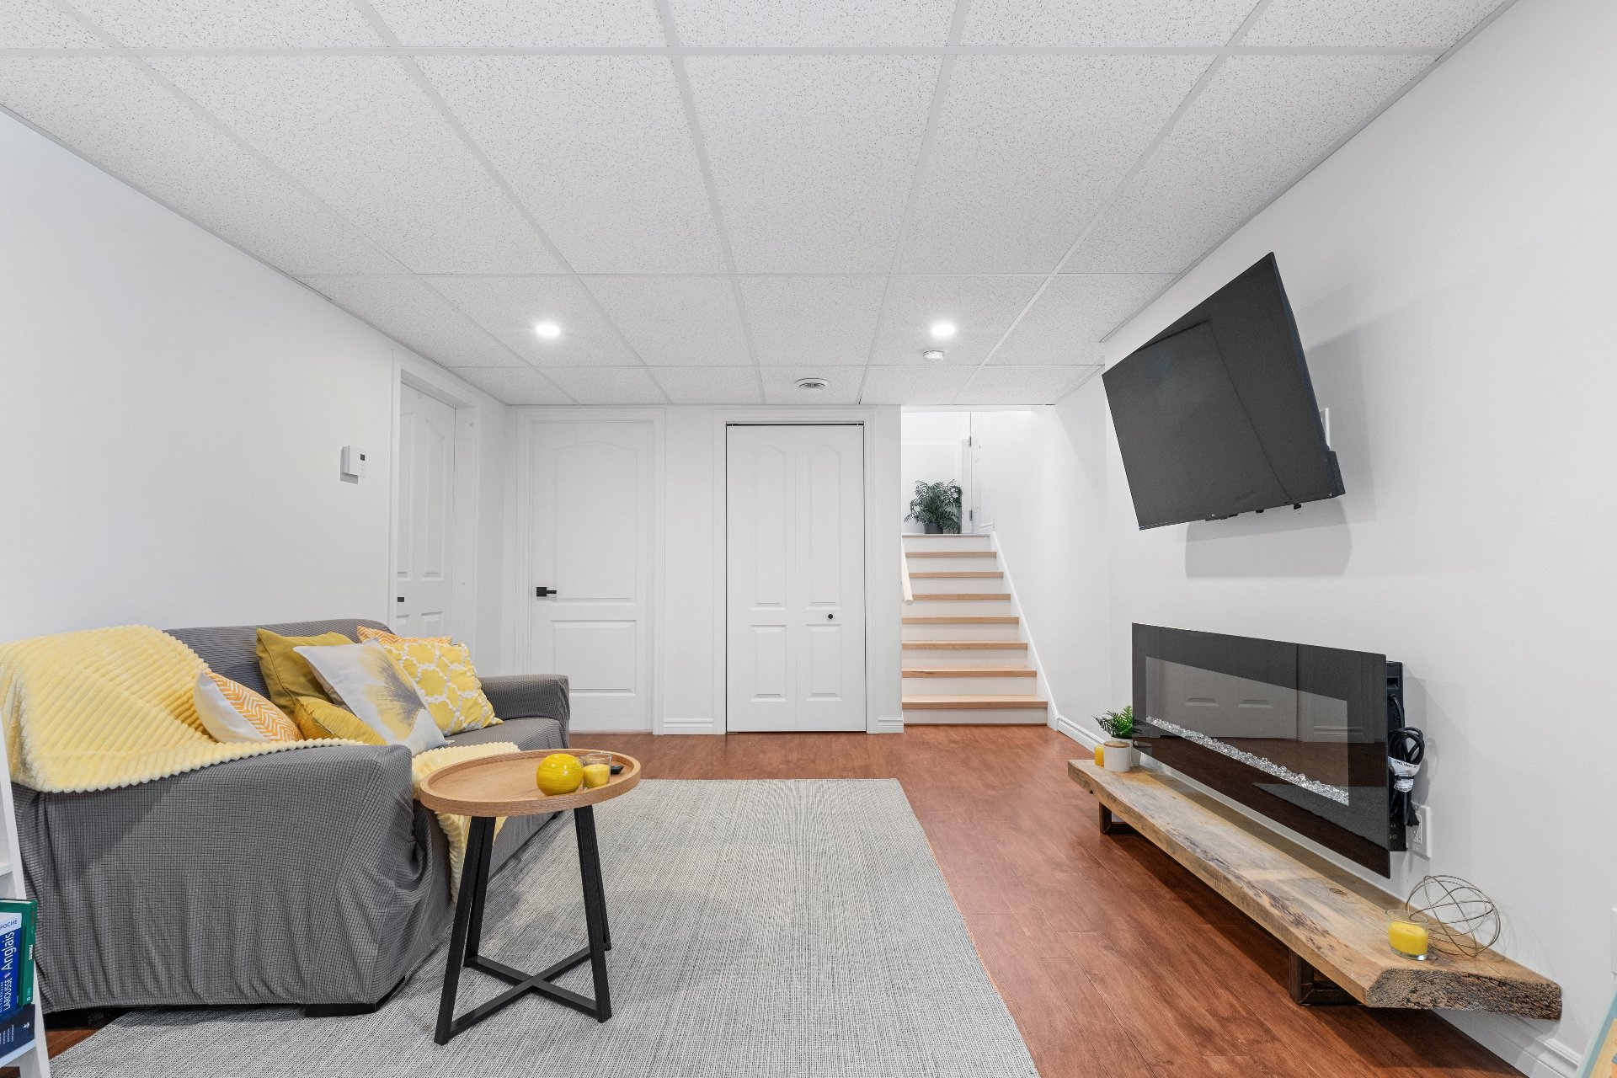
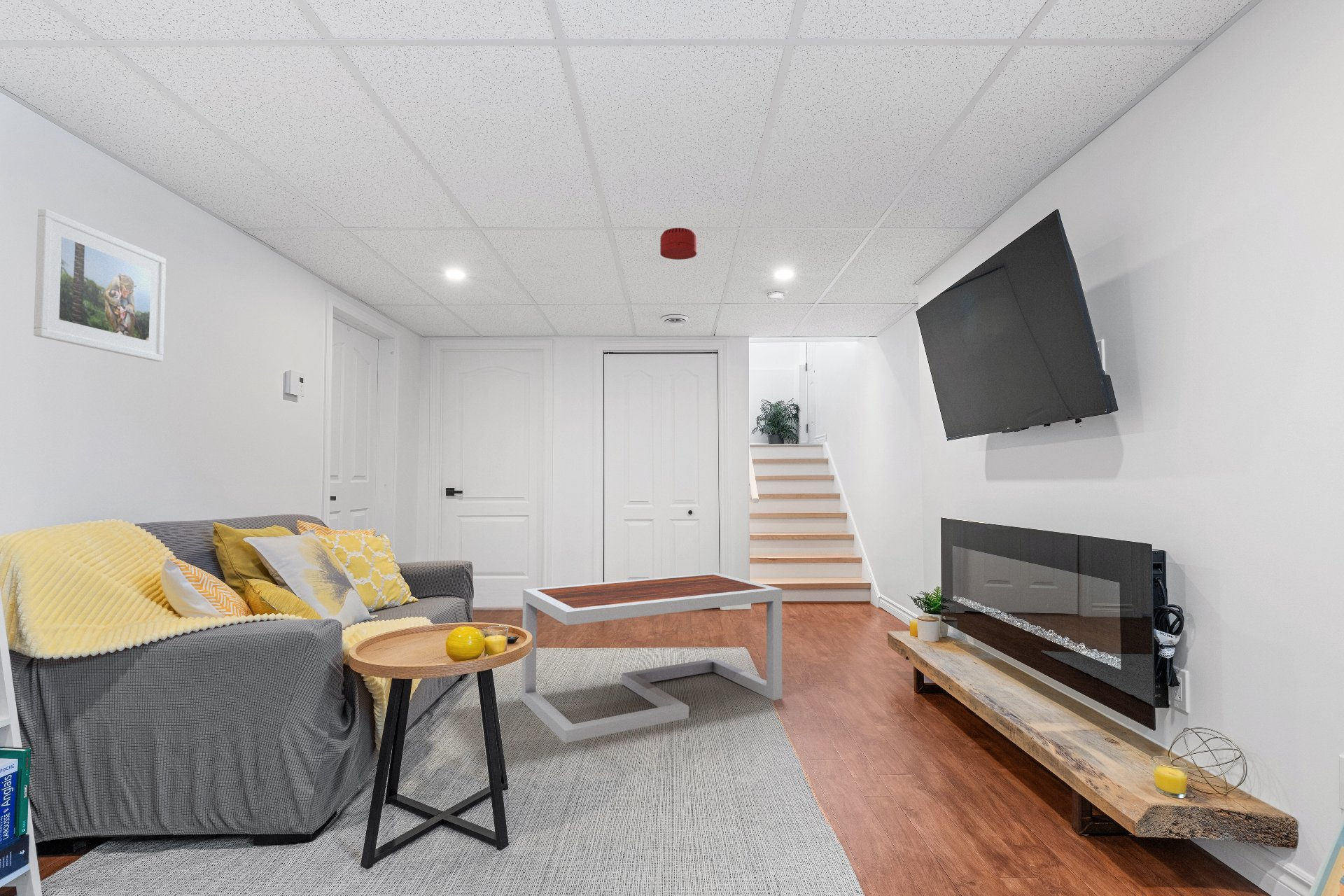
+ smoke detector (678, 243)
+ coffee table (658, 667)
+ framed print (107, 293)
